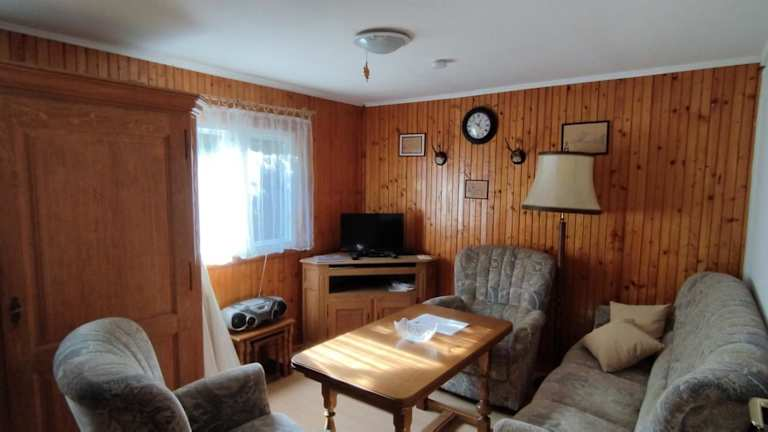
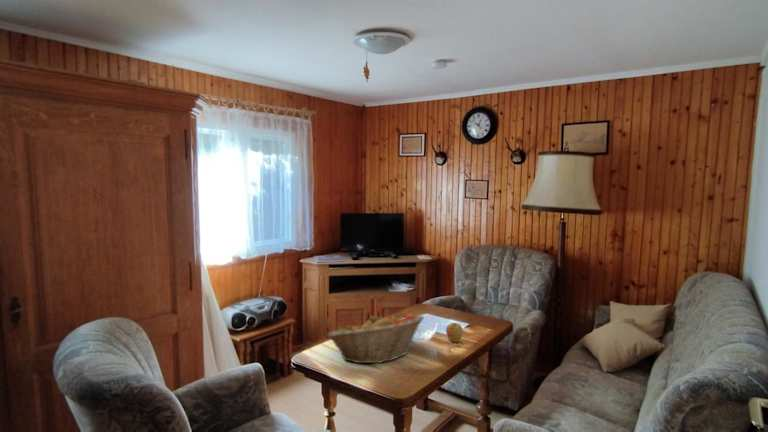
+ apple (454, 332)
+ fruit basket (376, 333)
